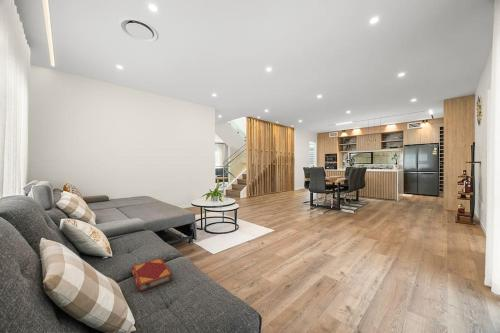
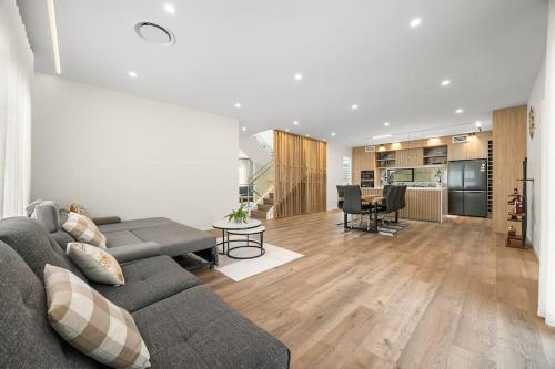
- hardback book (151, 272)
